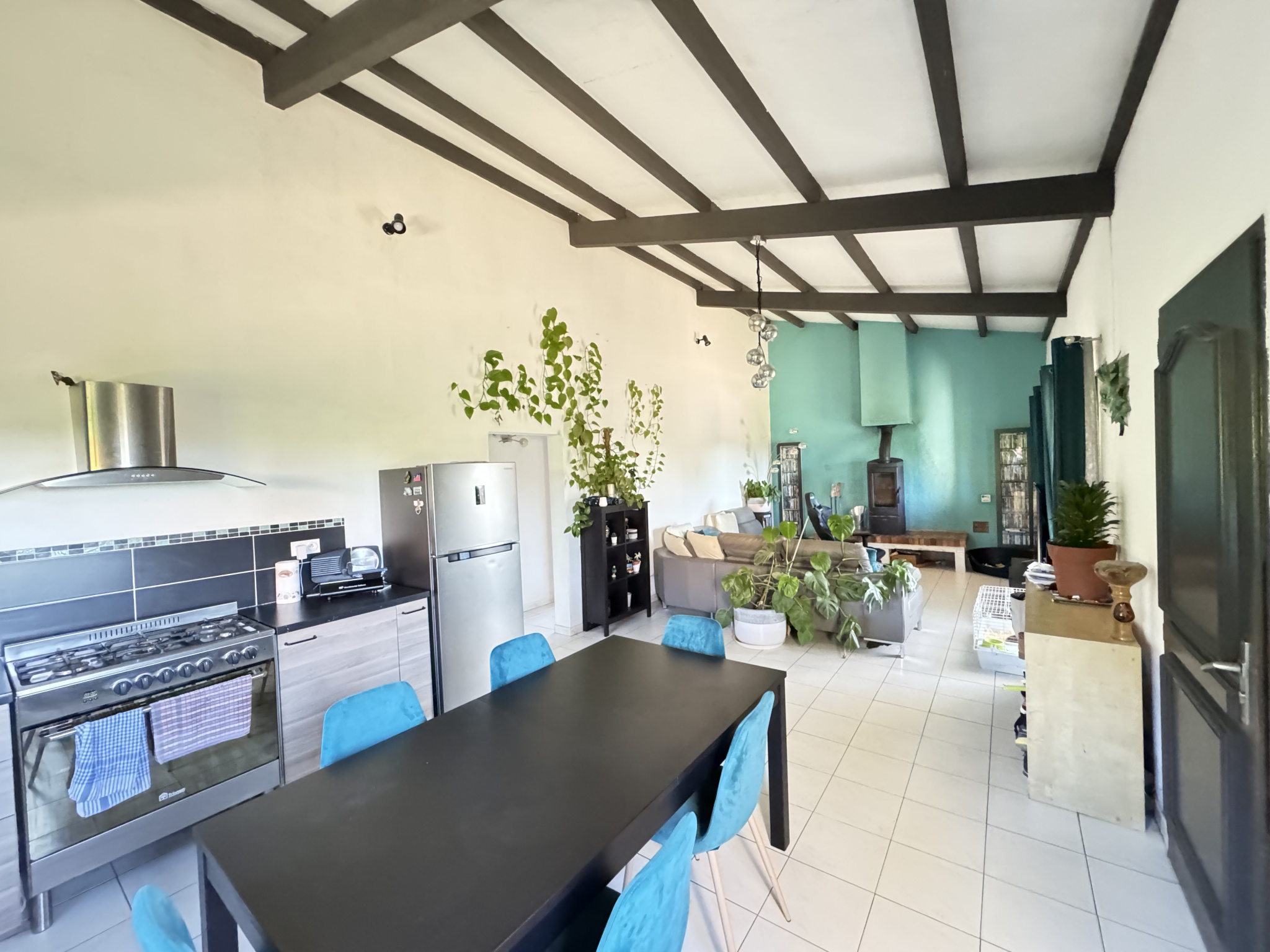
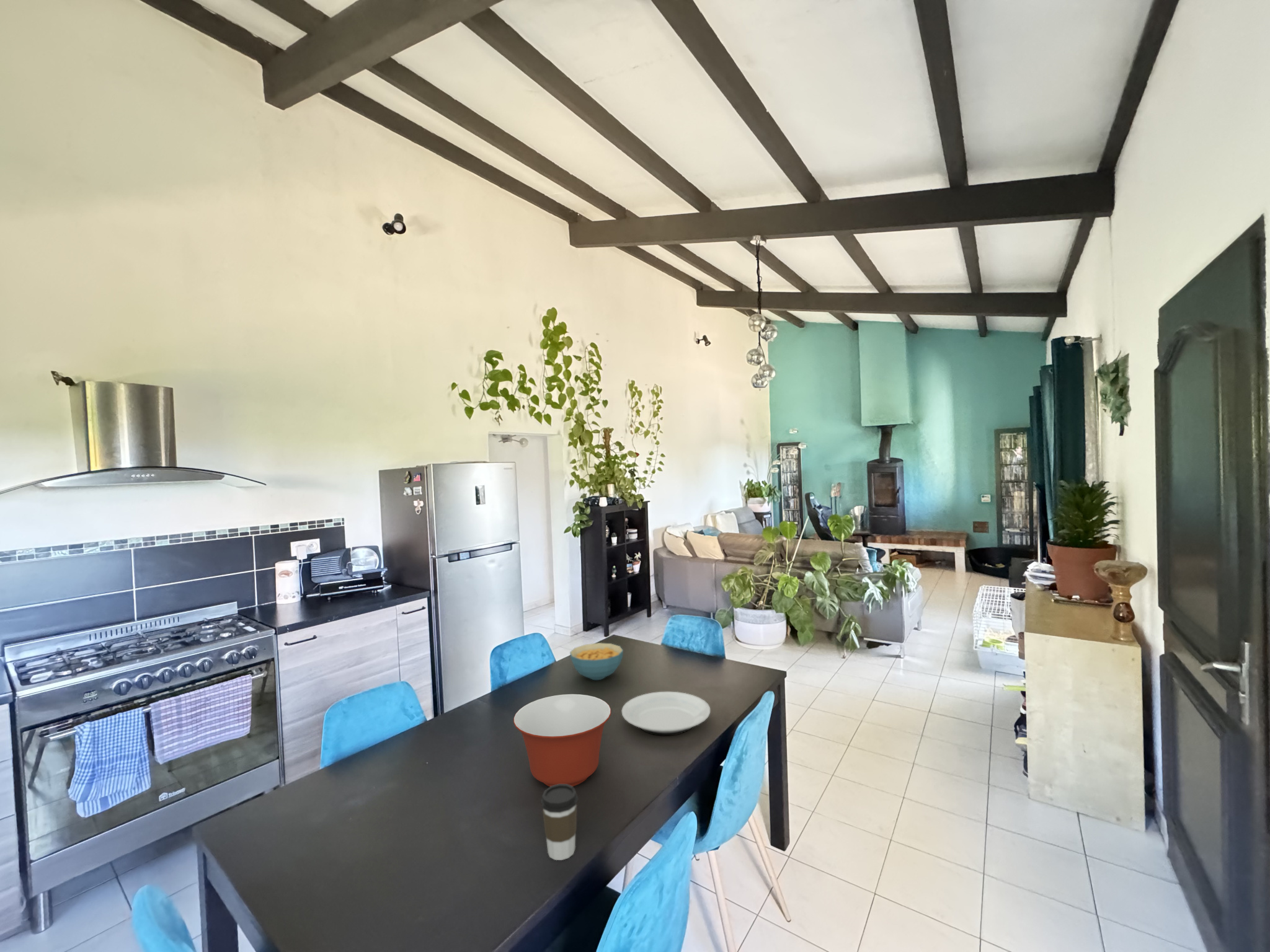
+ mixing bowl (564, 744)
+ cereal bowl (597, 664)
+ plate (666, 716)
+ coffee cup (560, 822)
